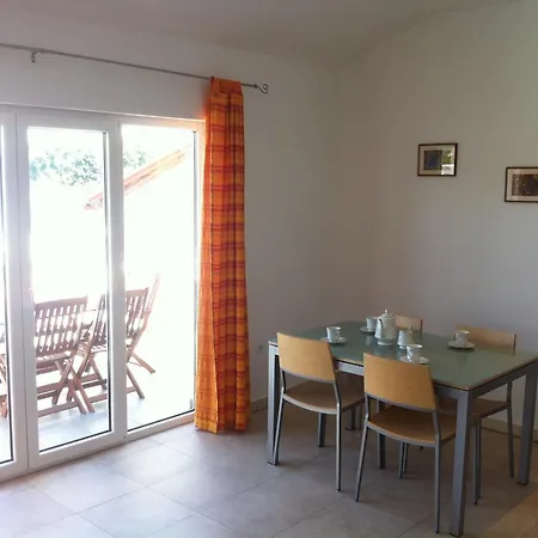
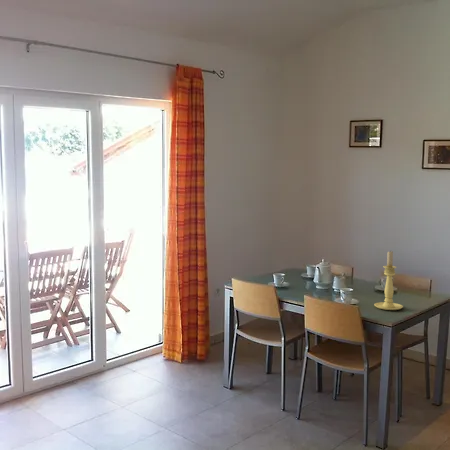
+ candle holder (389, 278)
